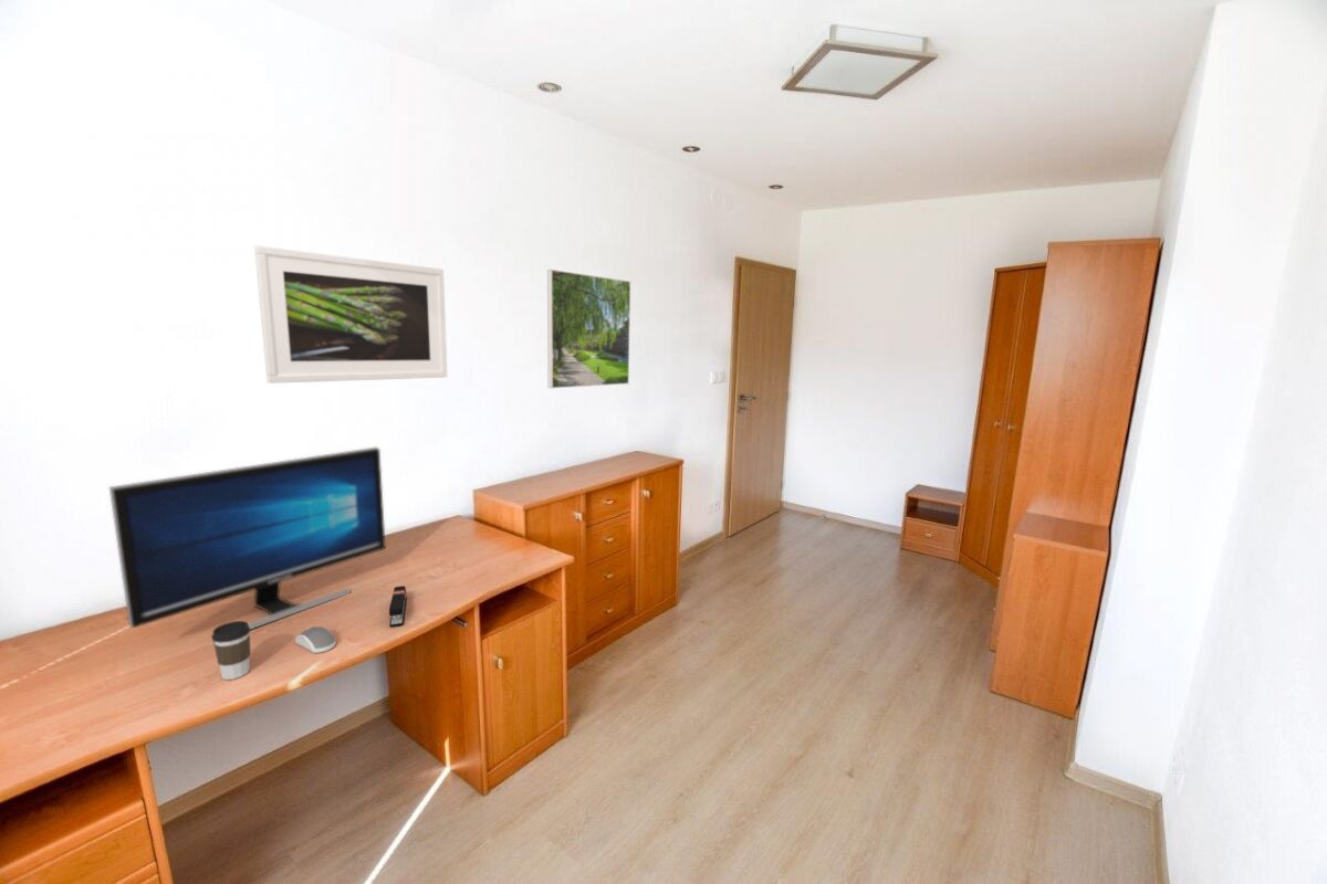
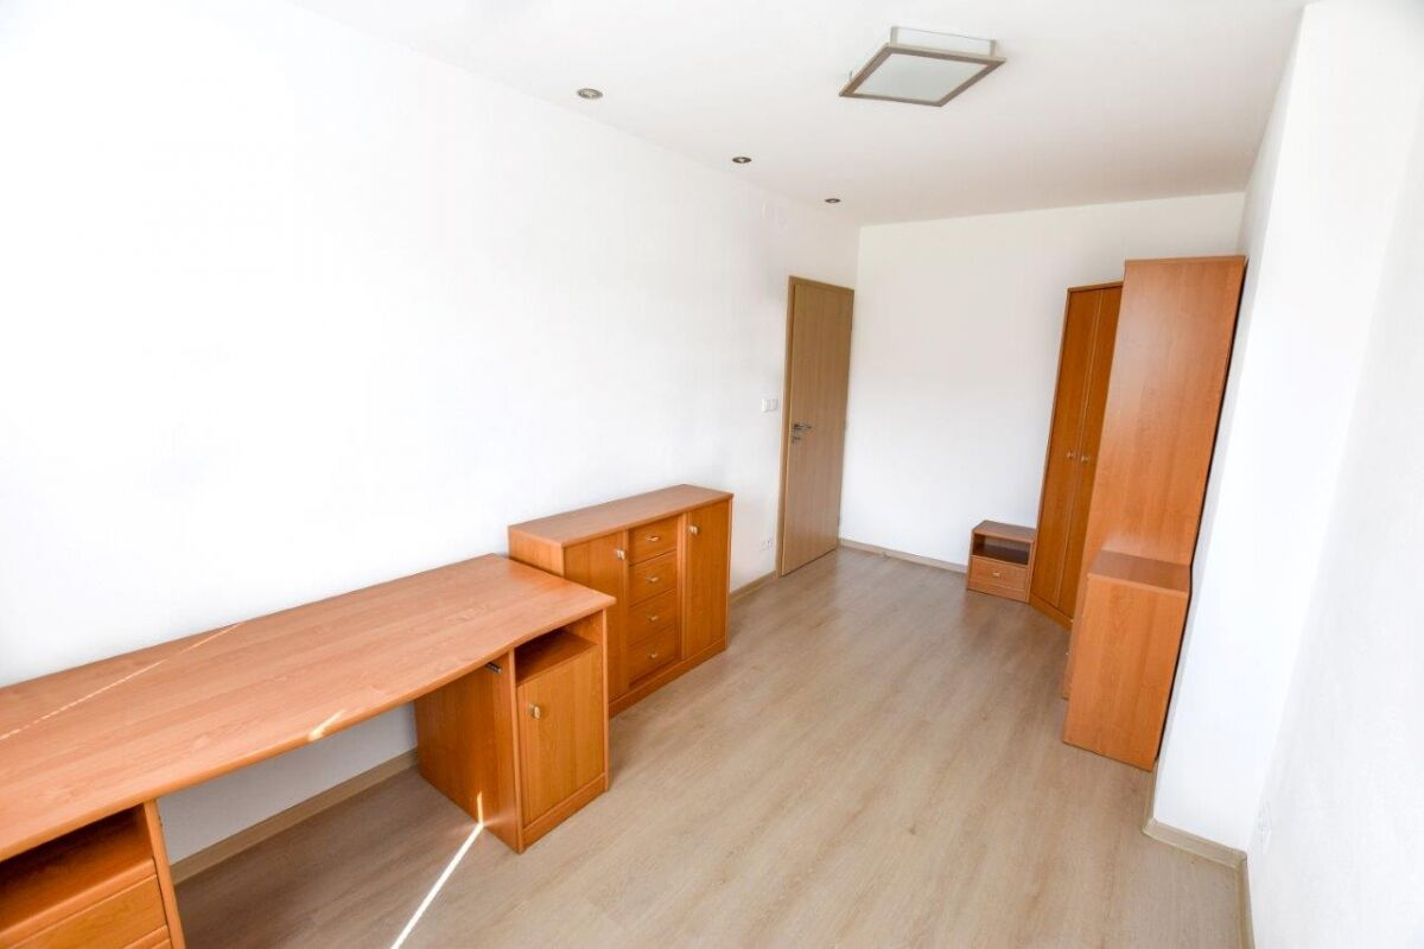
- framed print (591, 332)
- computer mouse (315, 636)
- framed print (363, 320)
- coffee cup (232, 650)
- stapler (398, 603)
- computer monitor (271, 537)
